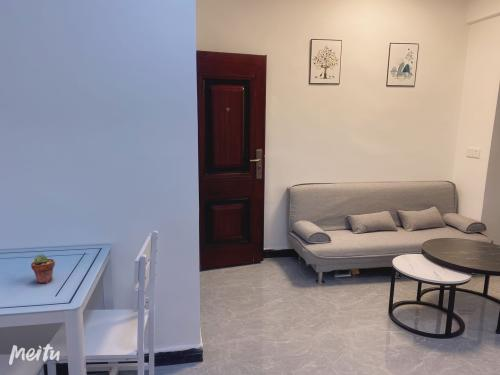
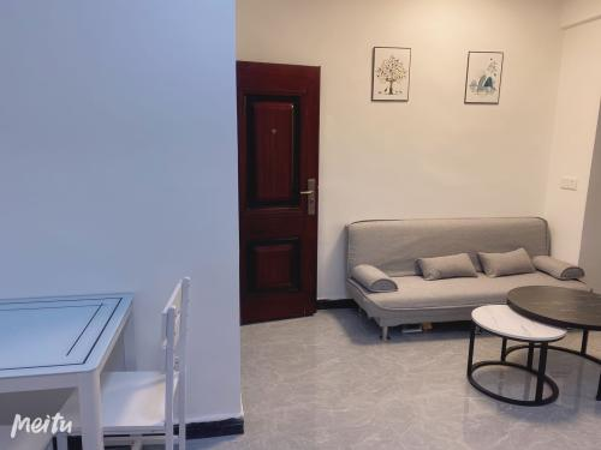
- potted succulent (43, 267)
